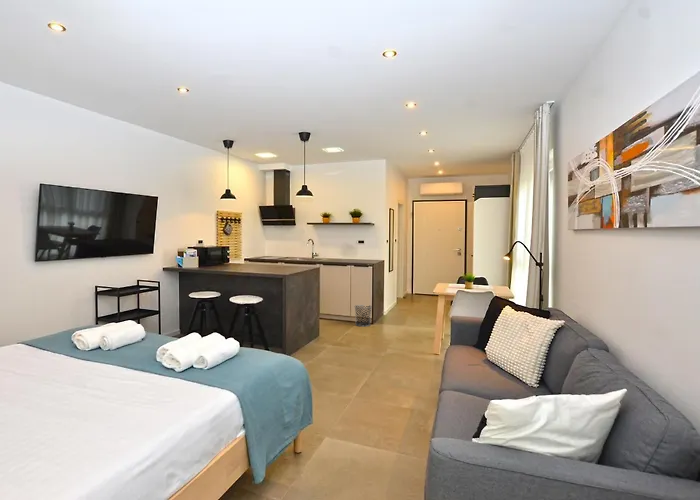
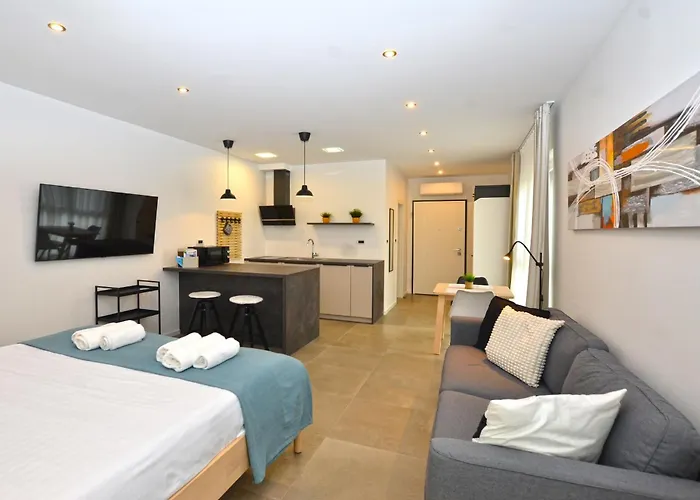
- waste bin (363, 315)
